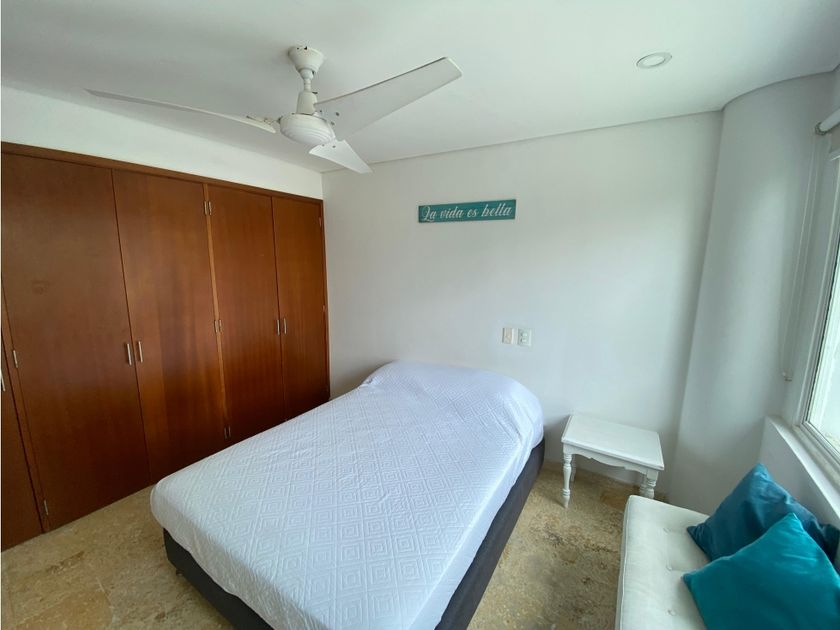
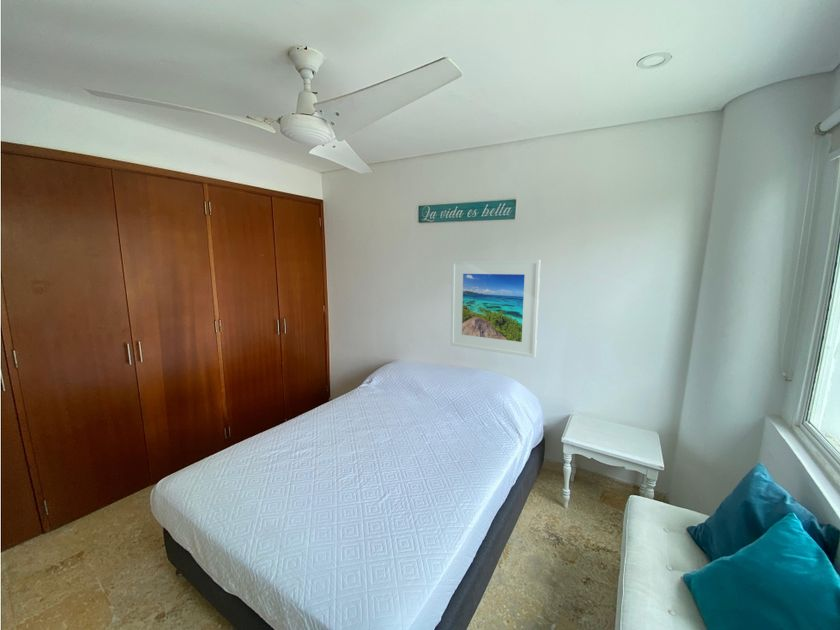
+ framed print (491, 306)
